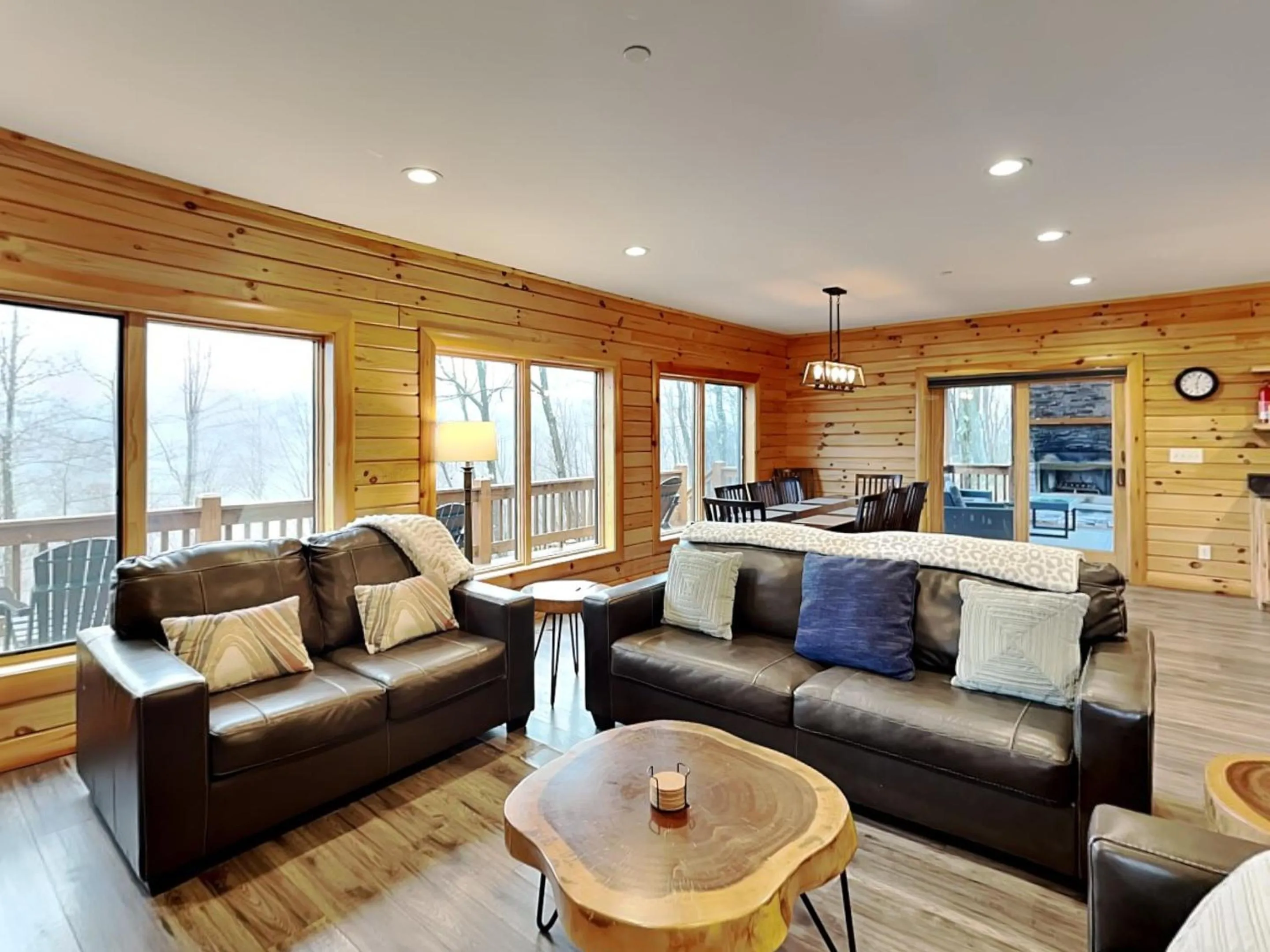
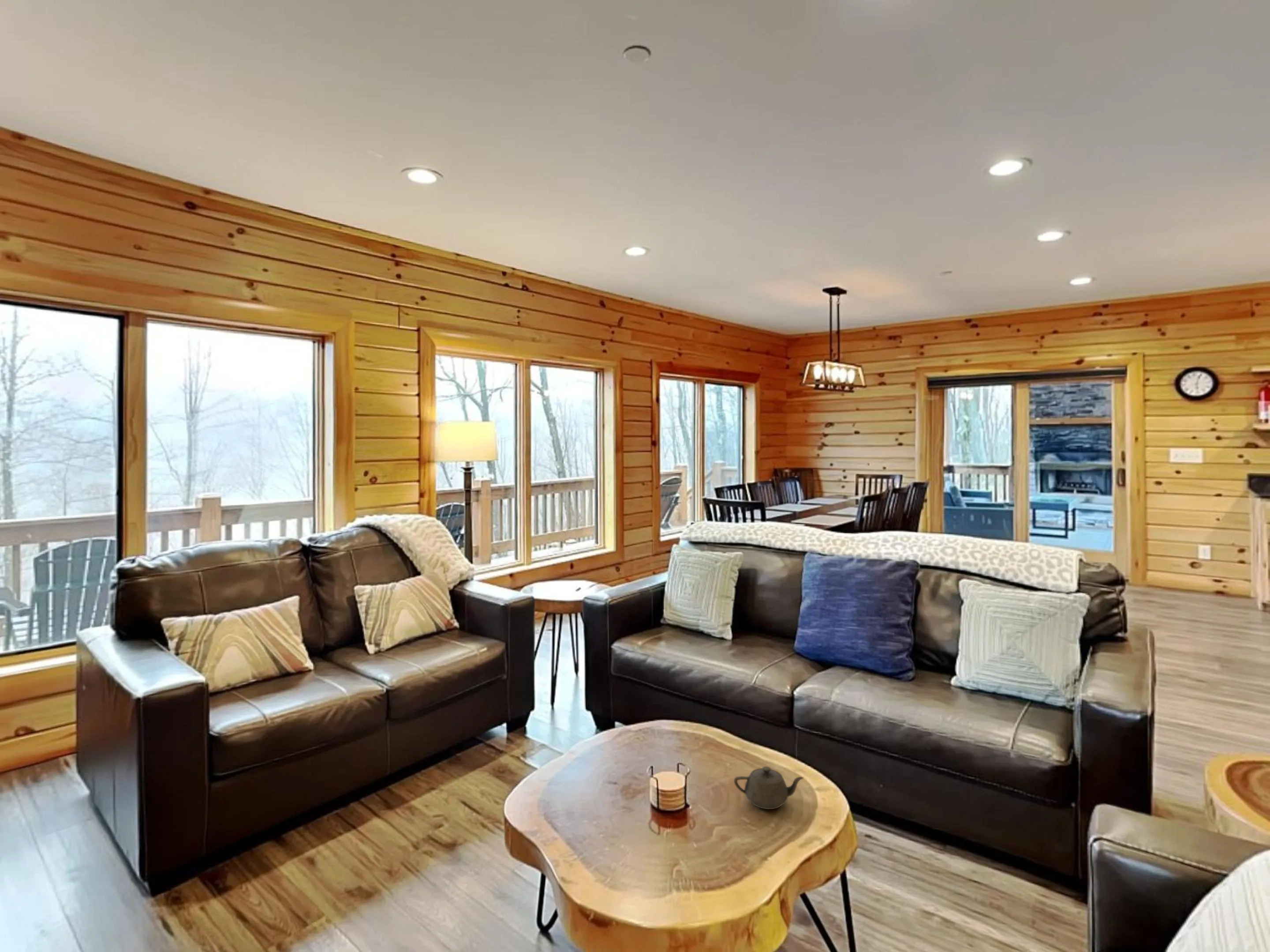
+ teapot (769, 785)
